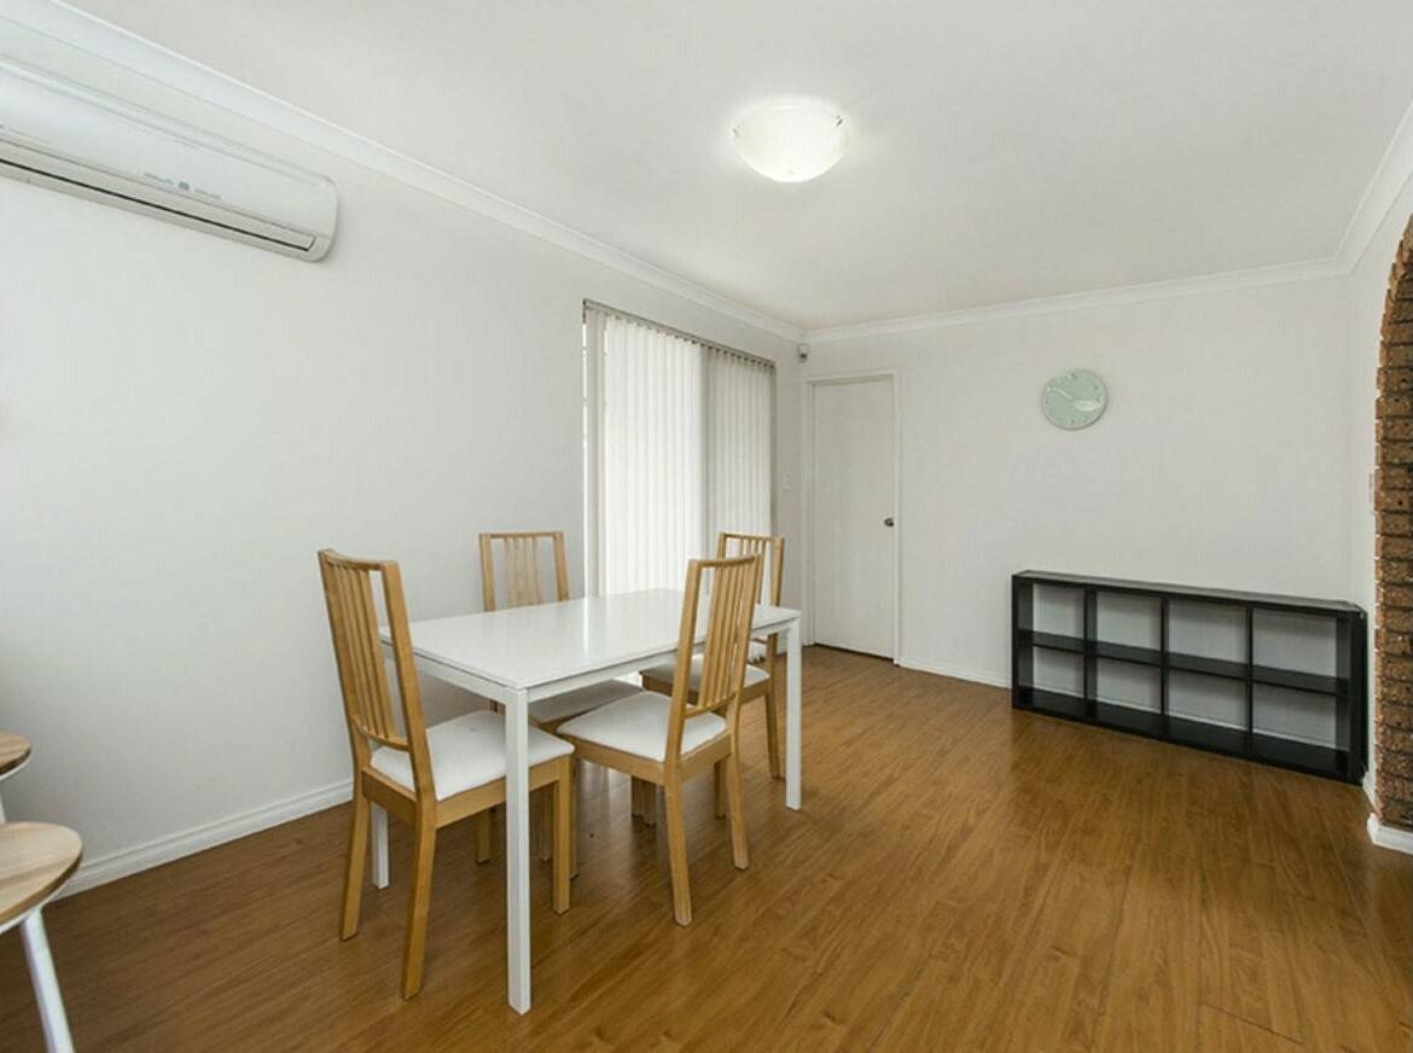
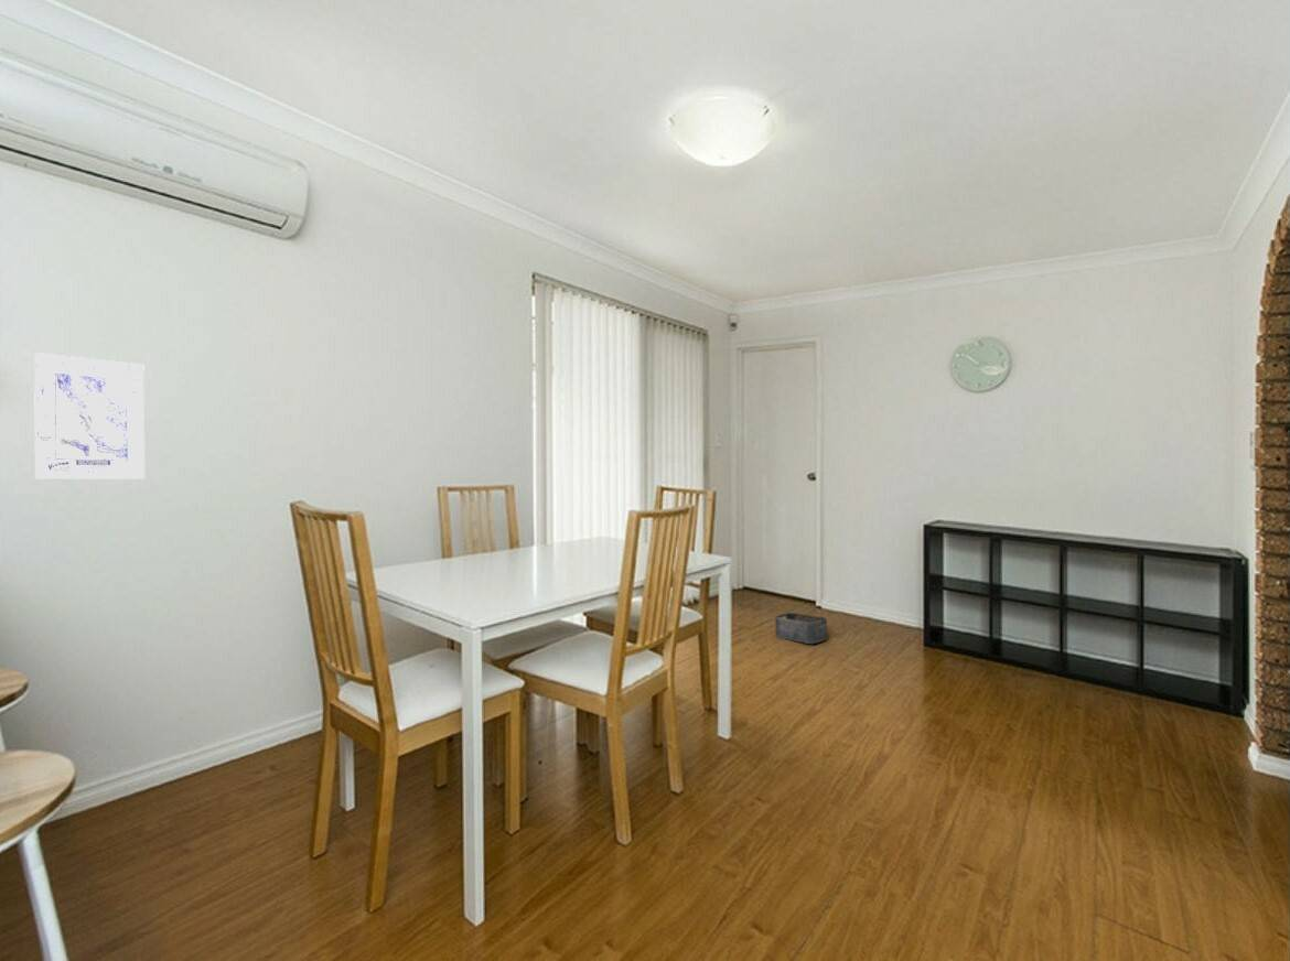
+ wall art (92, 419)
+ storage bin (800, 628)
